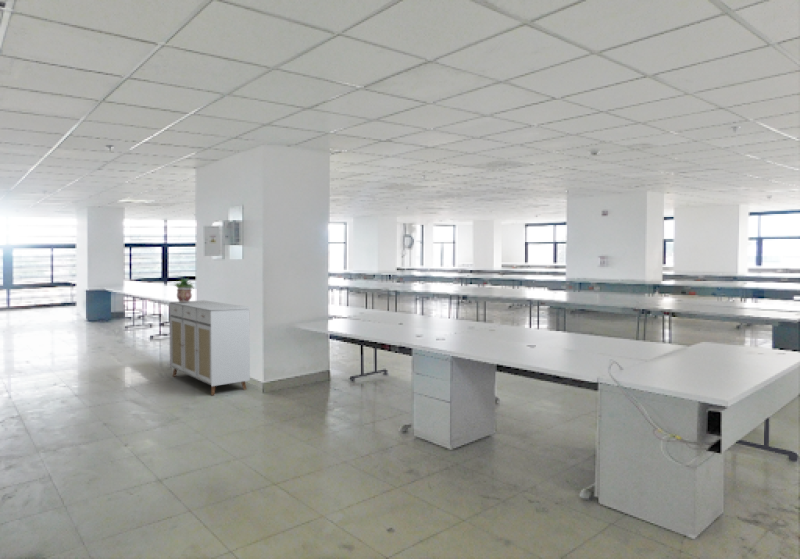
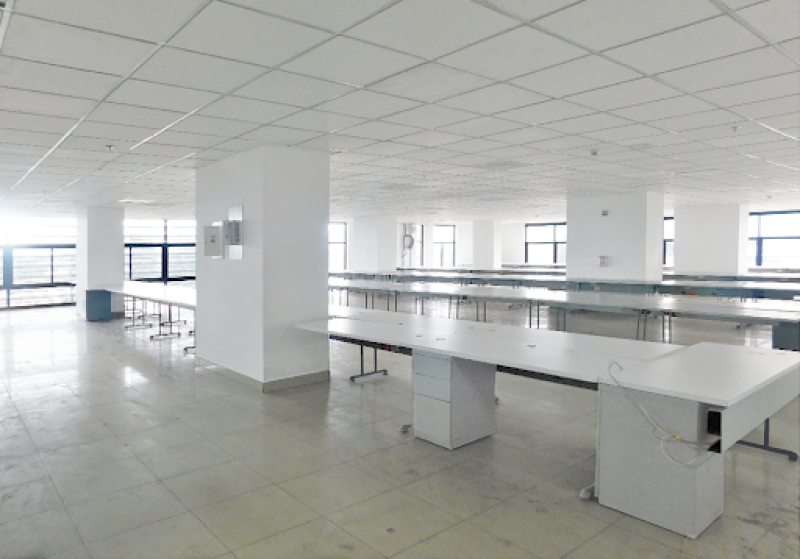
- potted plant (184, 289)
- sideboard (206, 343)
